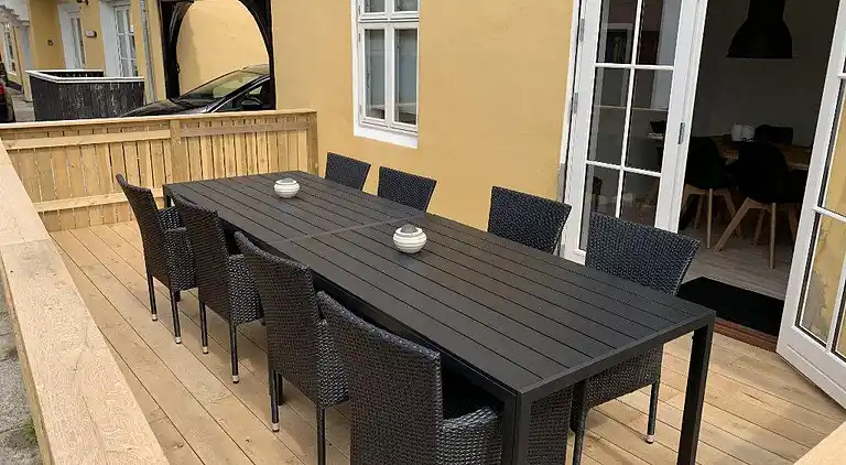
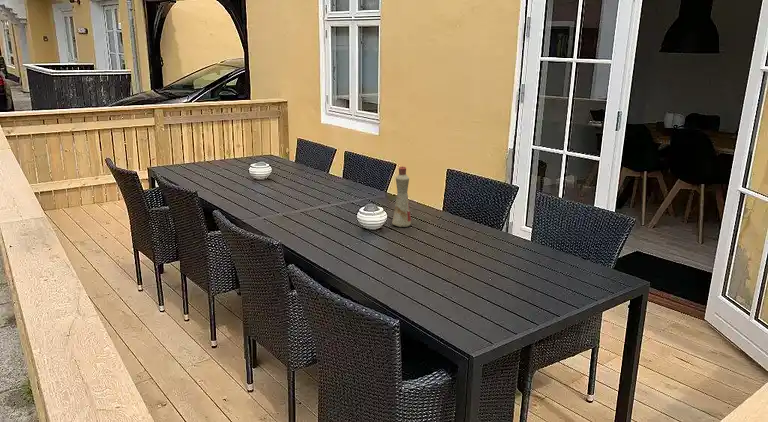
+ bottle (402, 195)
